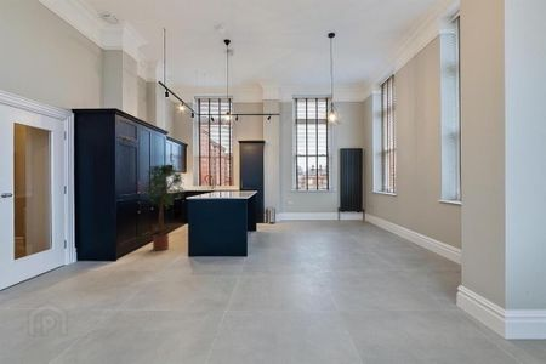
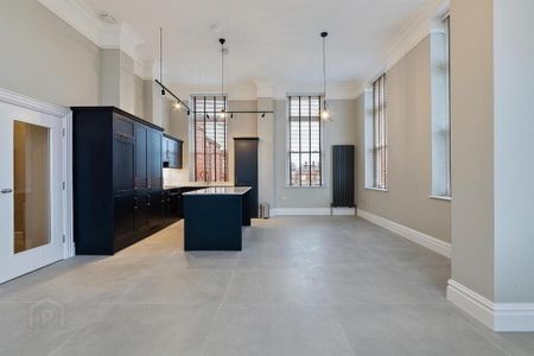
- potted tree (165, 205)
